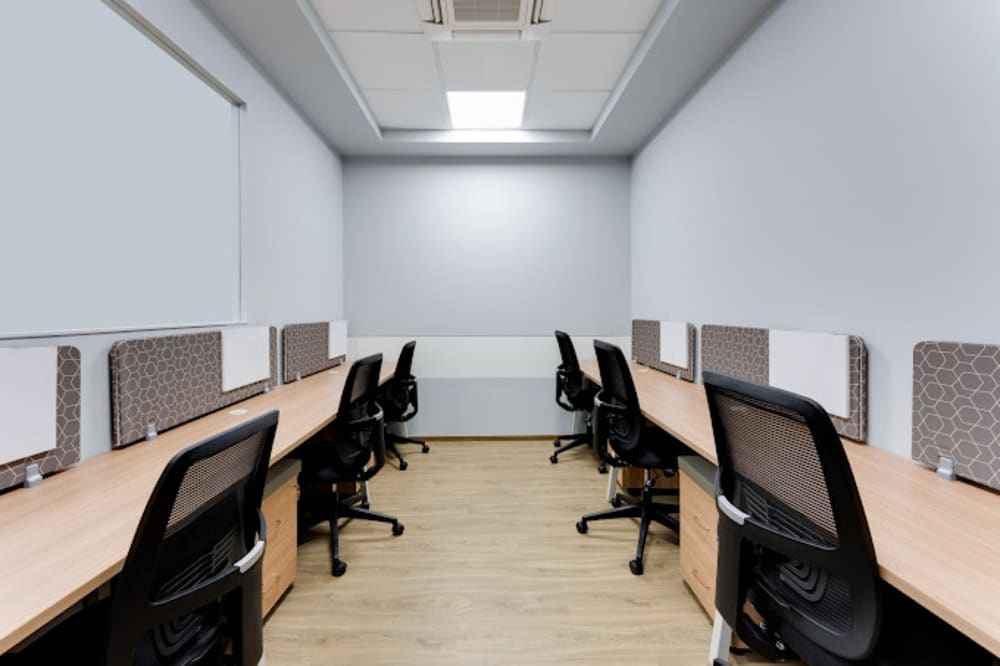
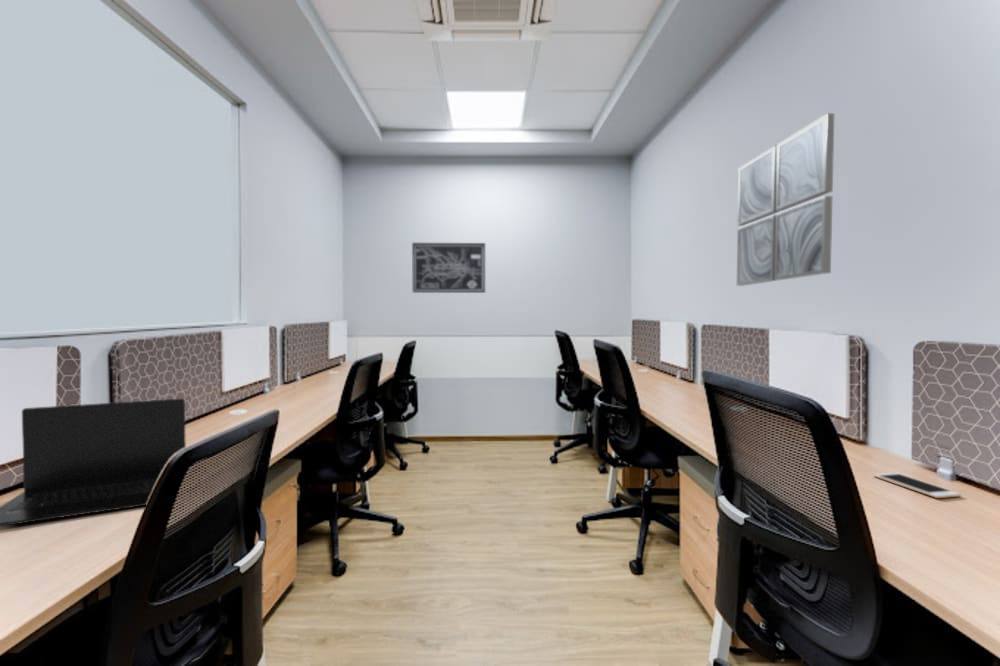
+ wall art (449, 267)
+ laptop (93, 454)
+ cell phone (914, 484)
+ wall art (776, 212)
